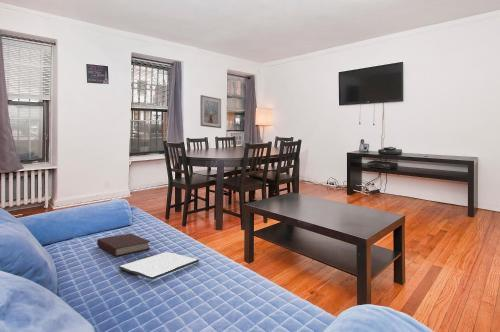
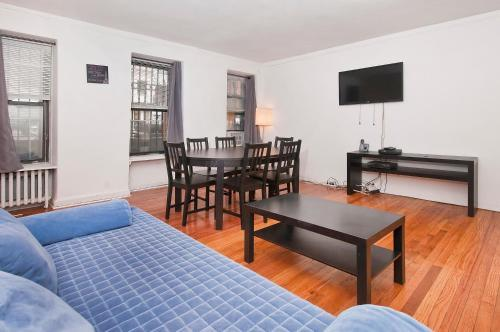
- picture frame (211, 112)
- book (123, 243)
- tablet (160, 263)
